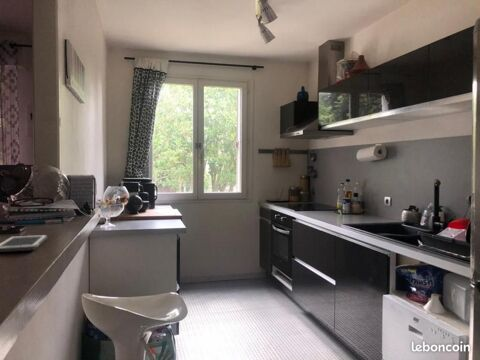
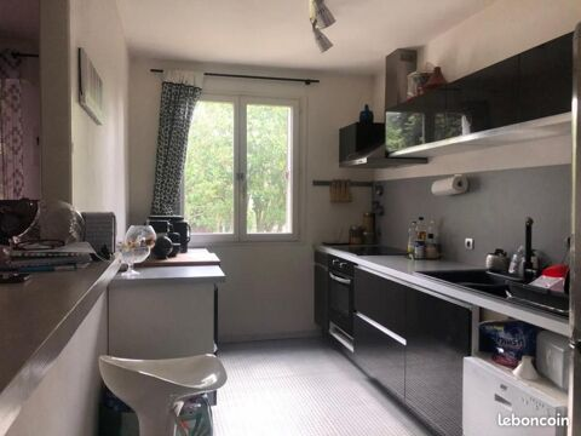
- cell phone (22, 242)
